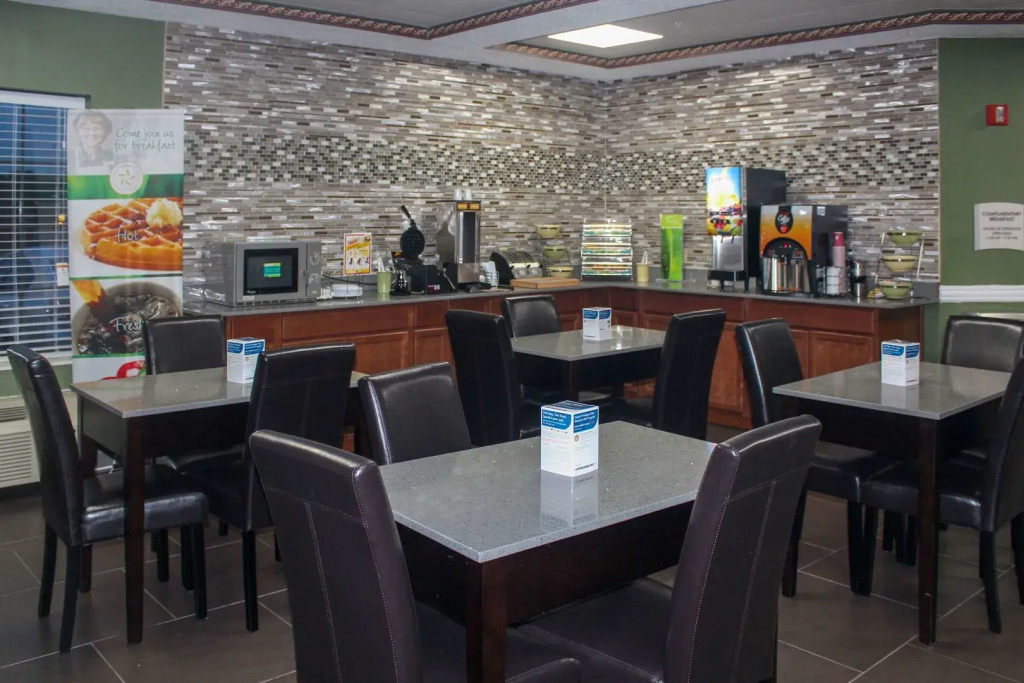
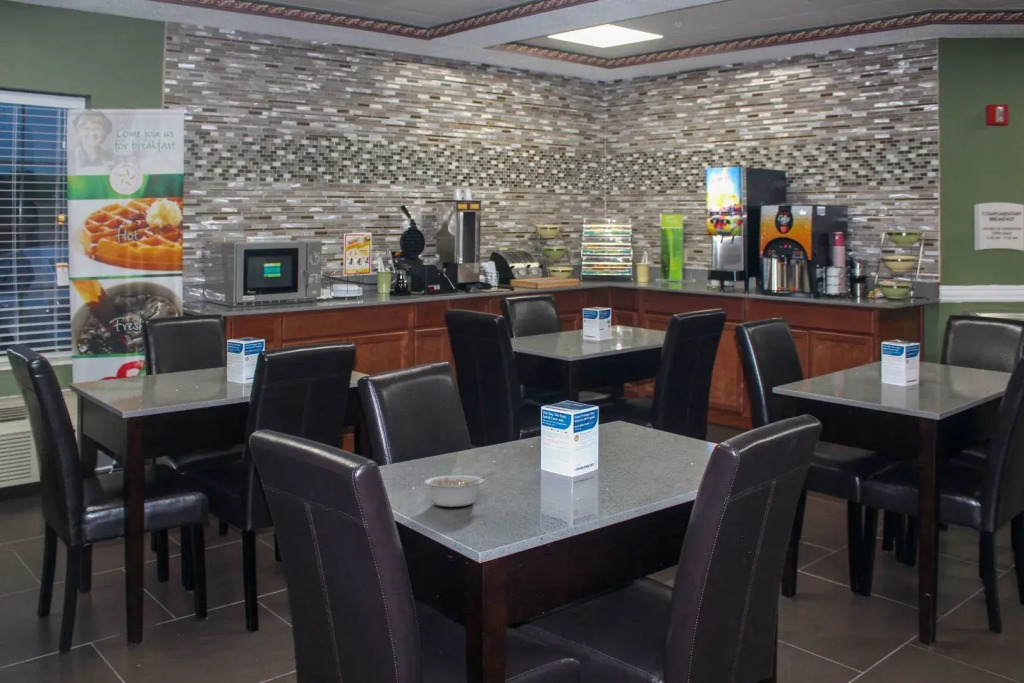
+ legume (455, 488)
